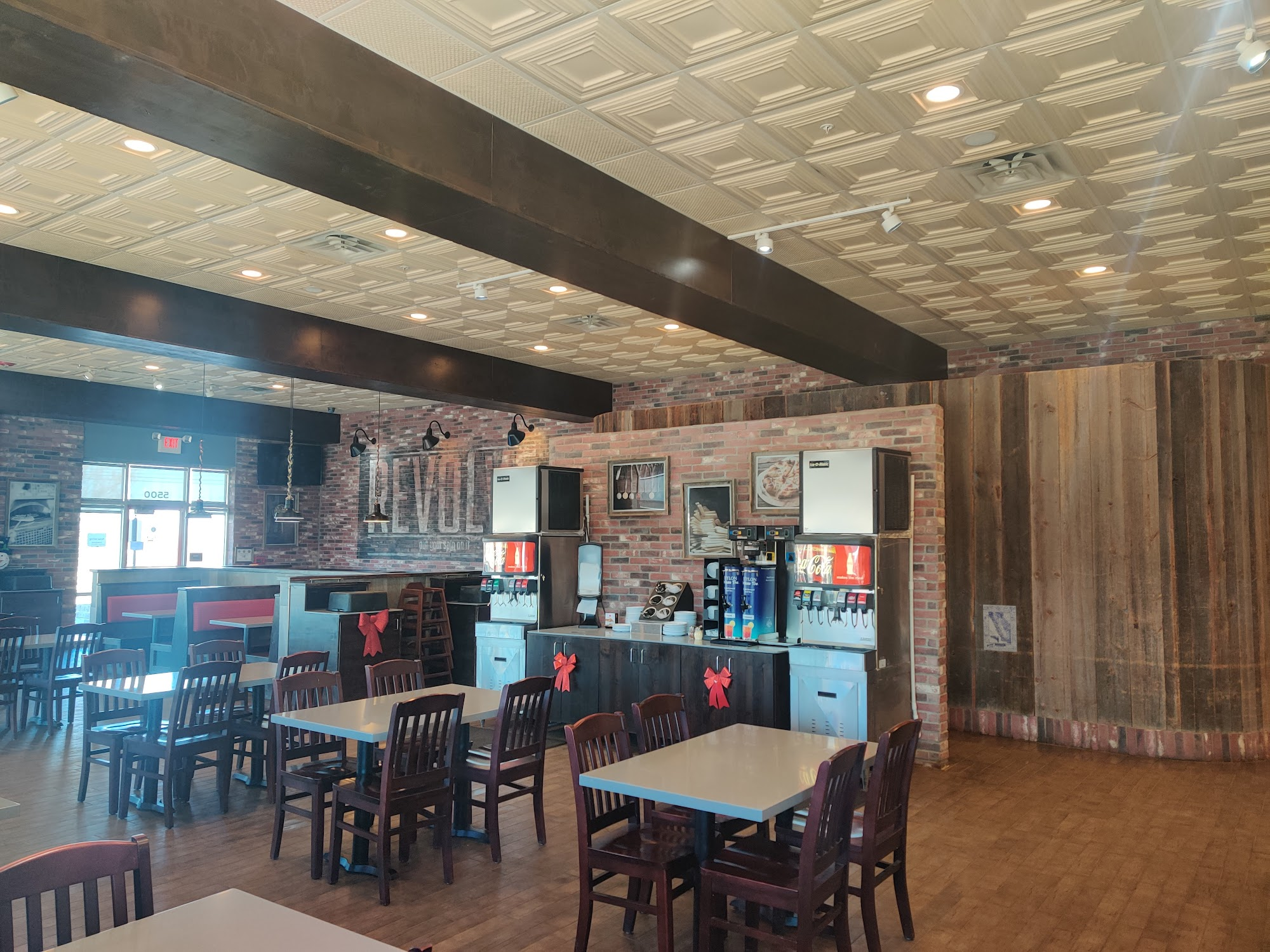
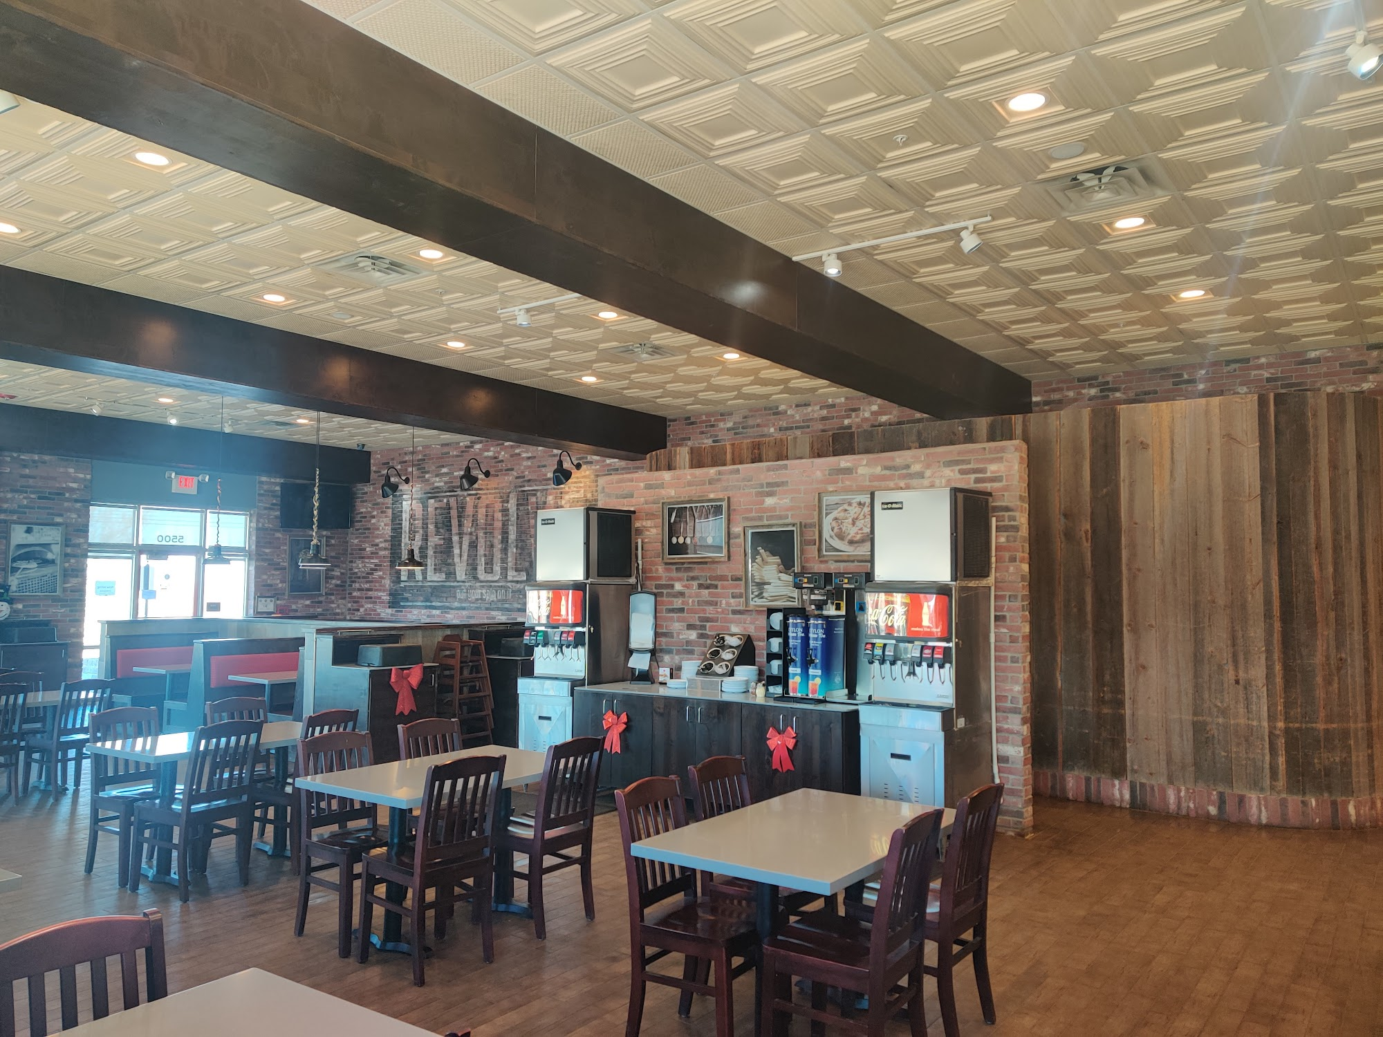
- wall art (999, 628)
